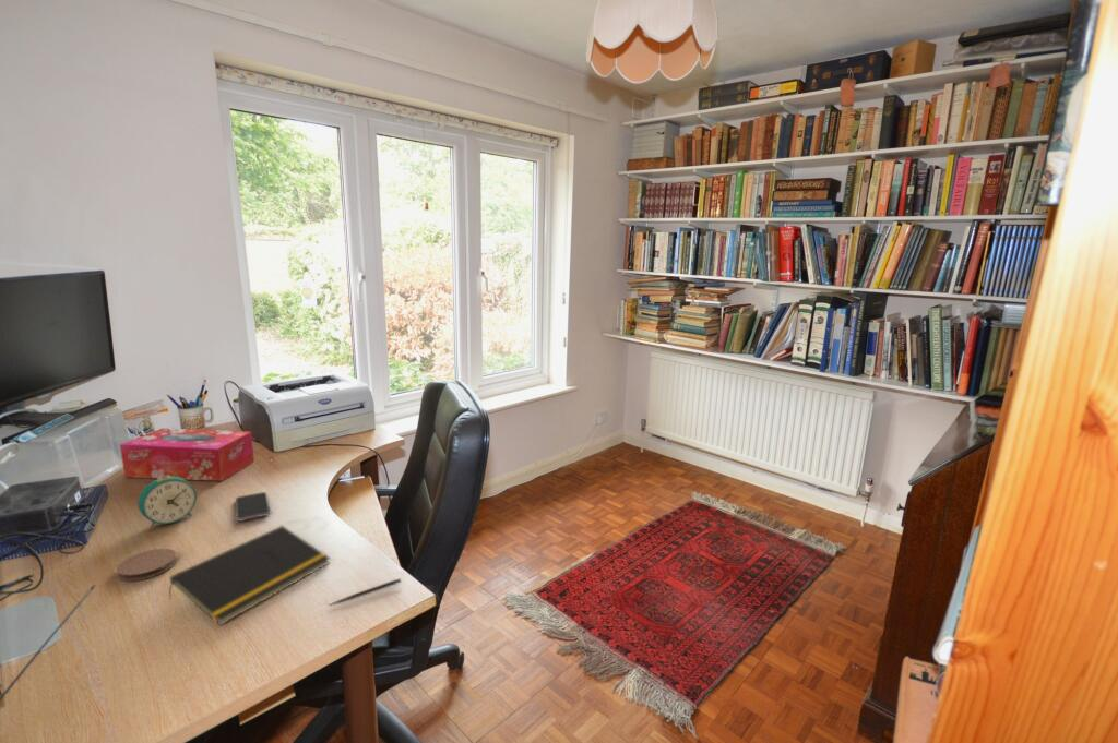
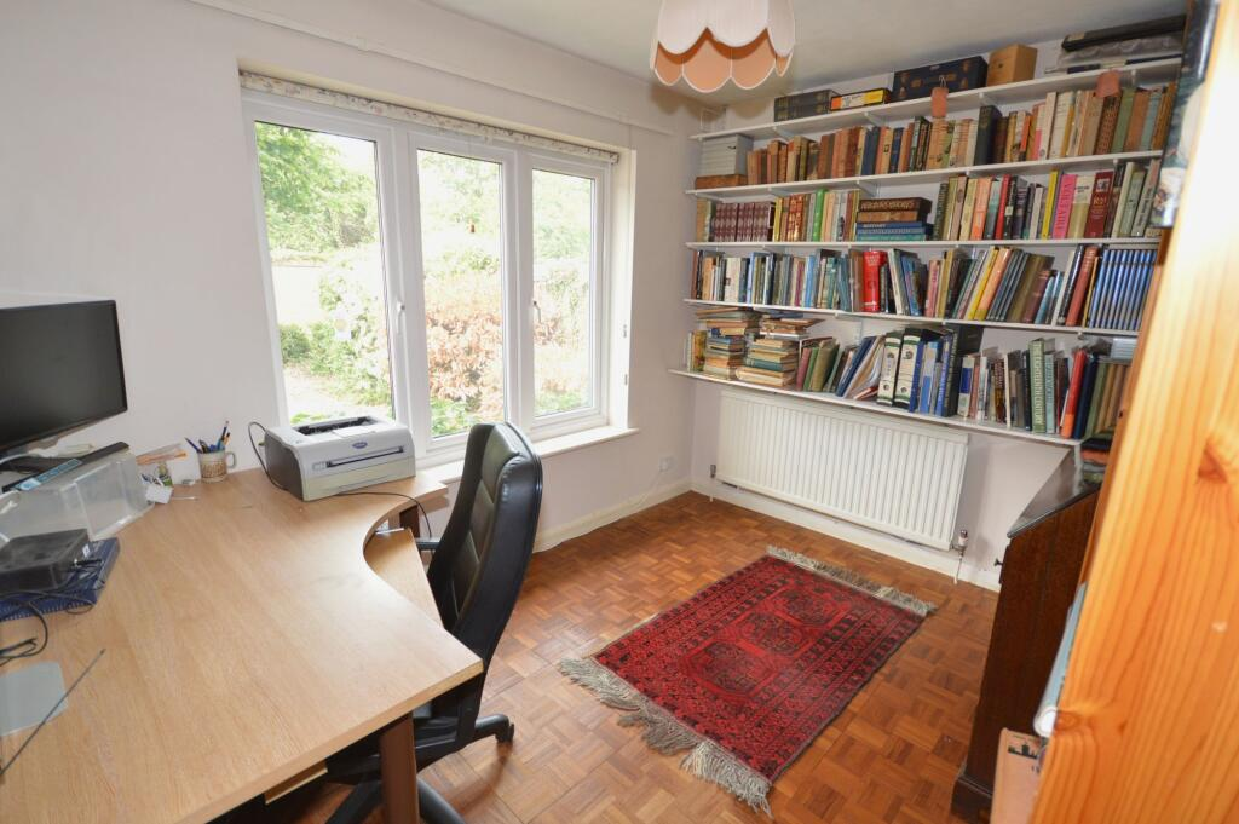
- smartphone (252, 505)
- pen (365, 591)
- notepad (254, 568)
- tissue box (190, 453)
- coaster (147, 563)
- alarm clock (166, 498)
